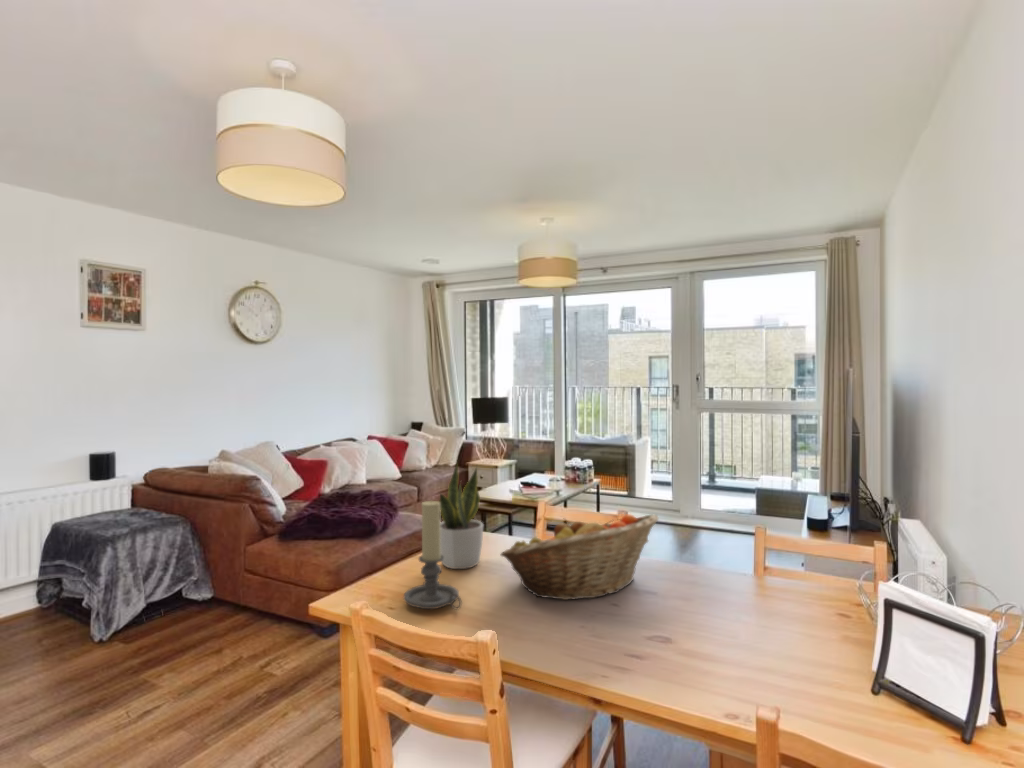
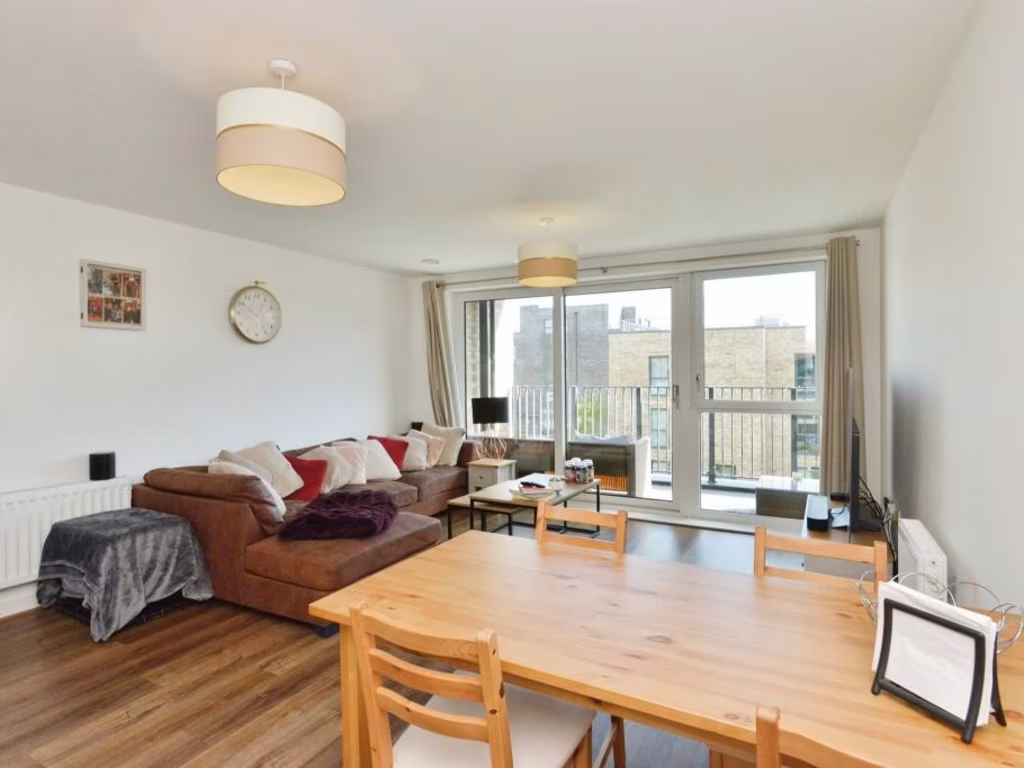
- fruit basket (582, 547)
- potted plant (459, 511)
- candle holder (435, 552)
